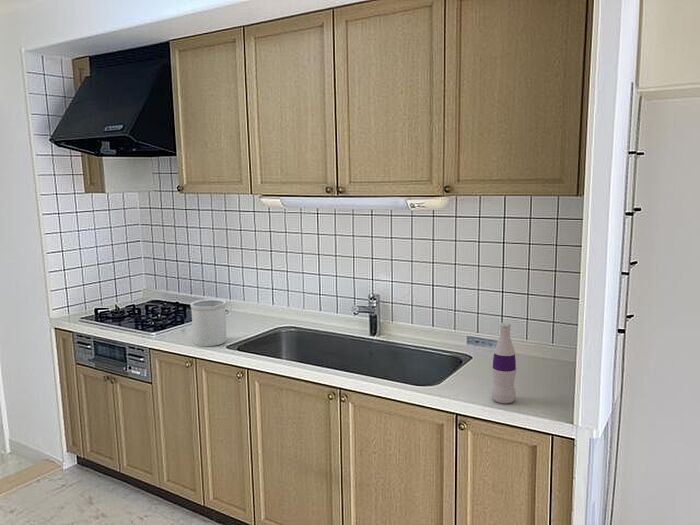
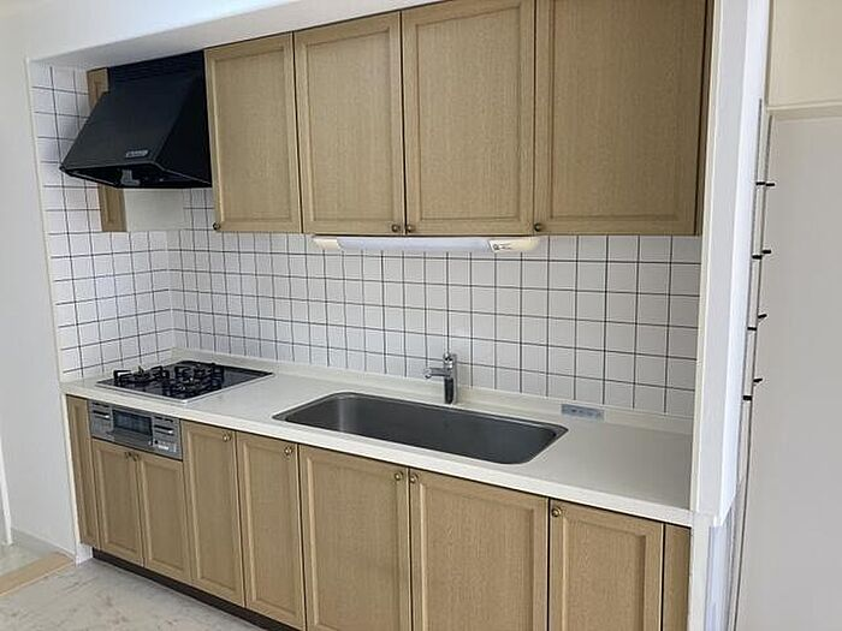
- utensil holder (209, 322)
- bottle (504, 362)
